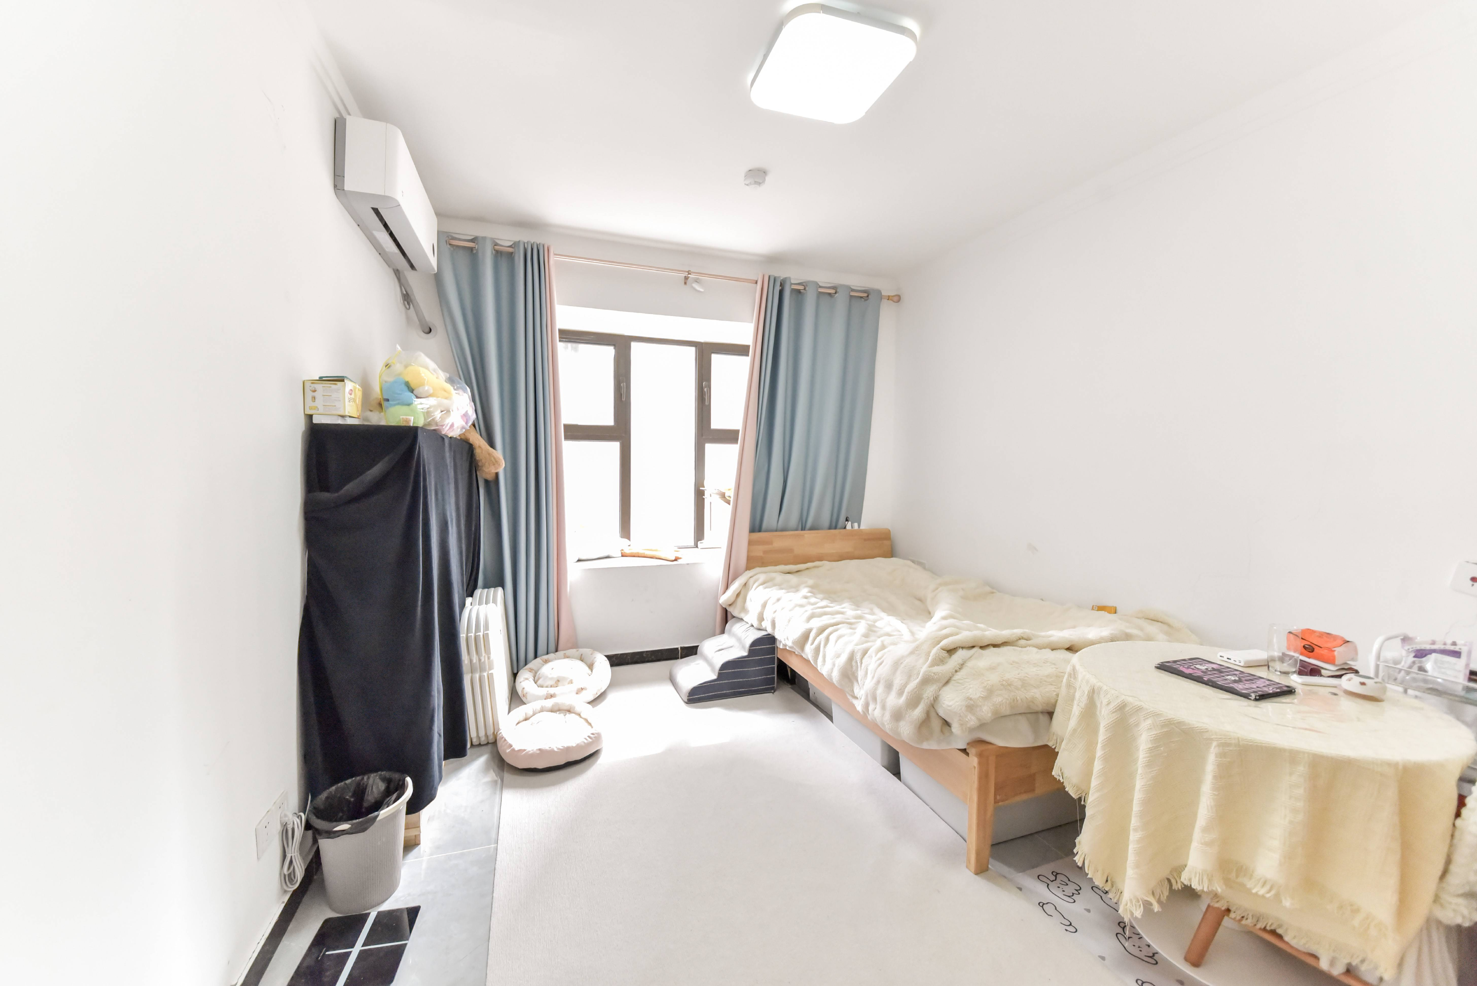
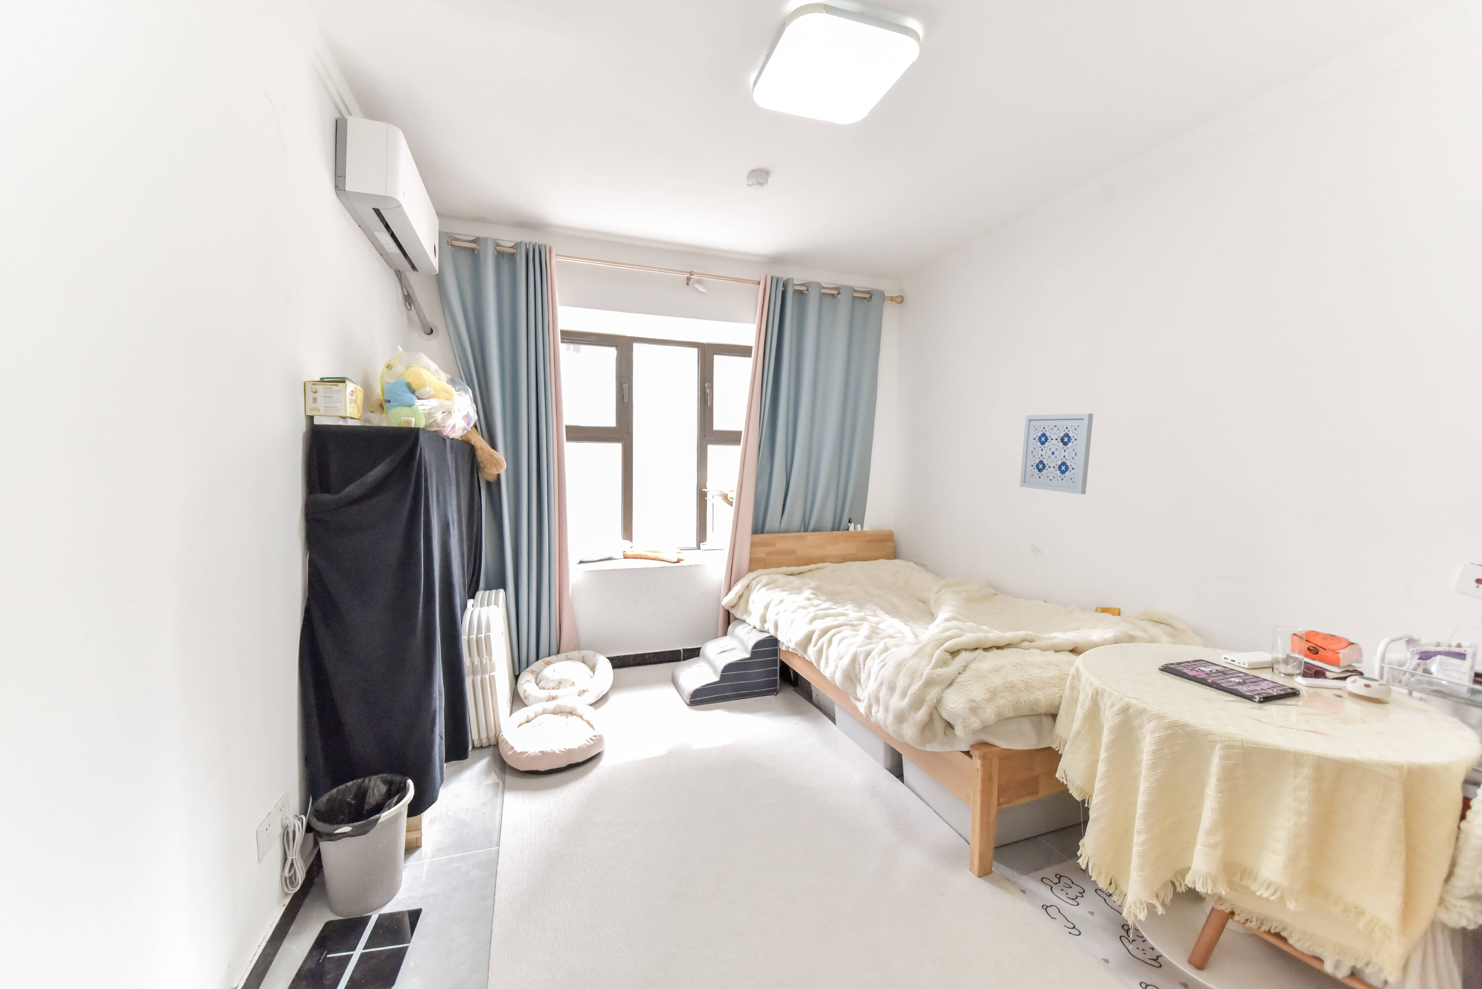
+ wall art (1054, 453)
